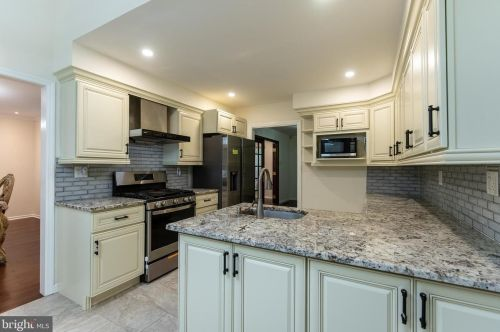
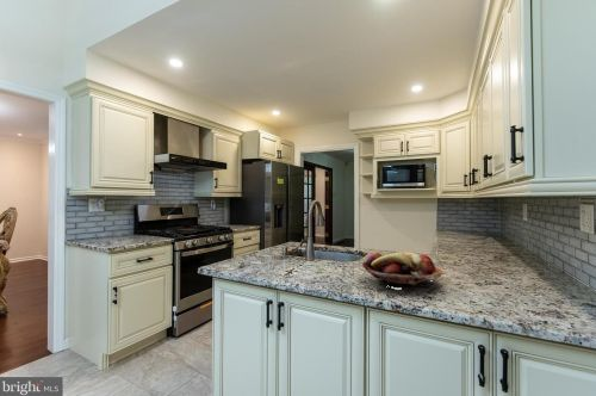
+ fruit basket (402, 266)
